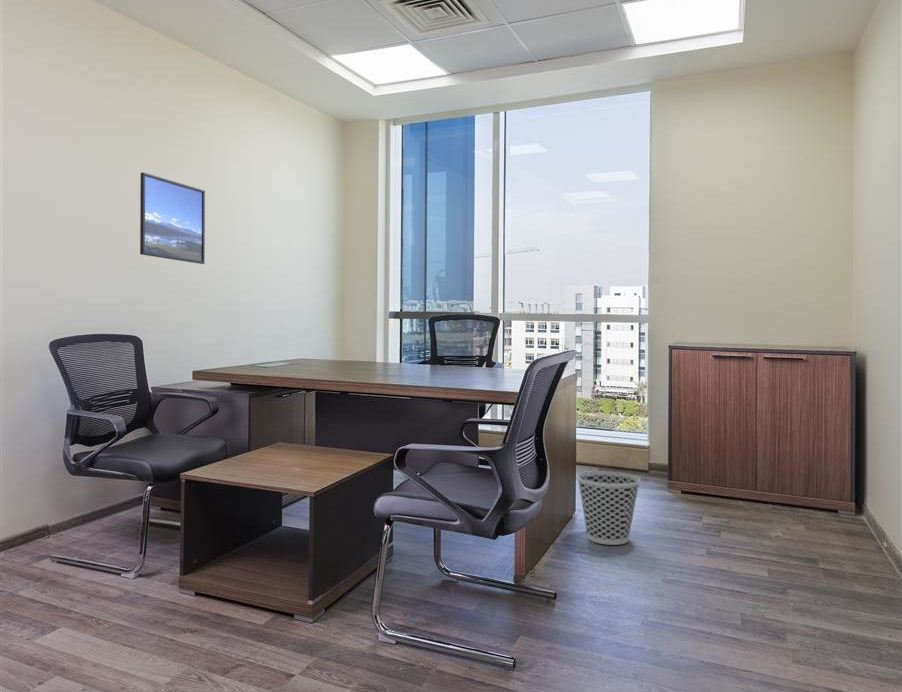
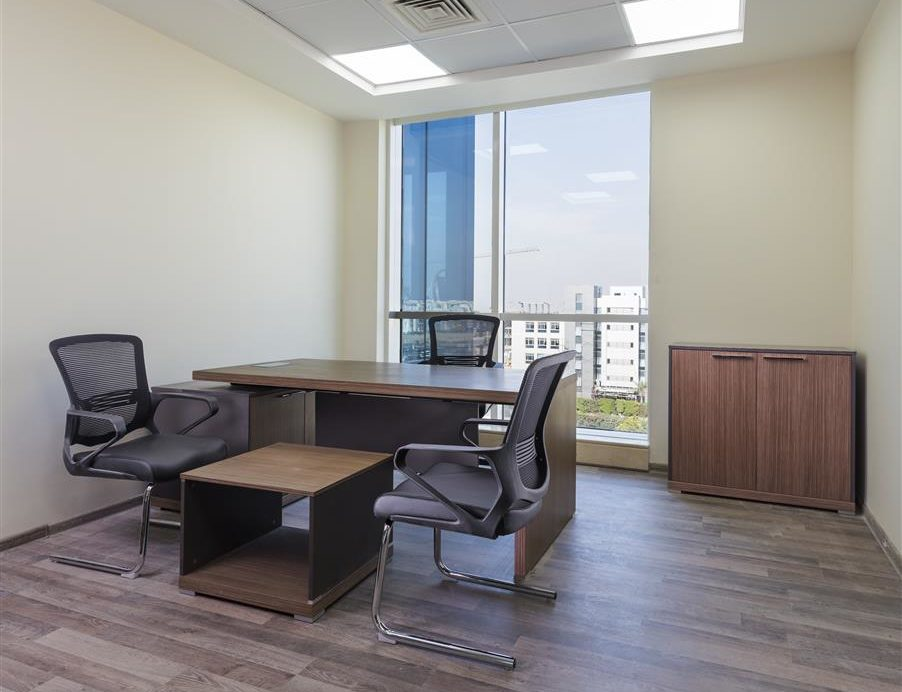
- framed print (174, 220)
- wastebasket (608, 507)
